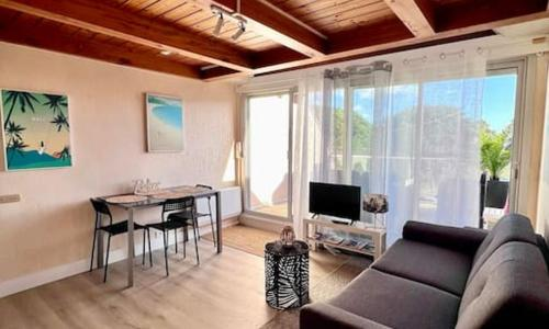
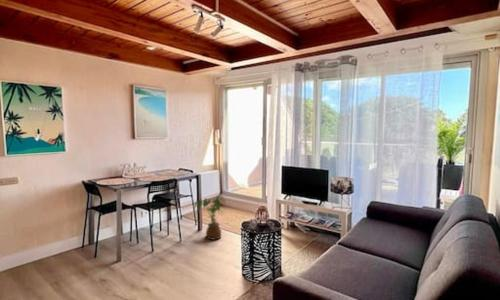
+ house plant (210, 216)
